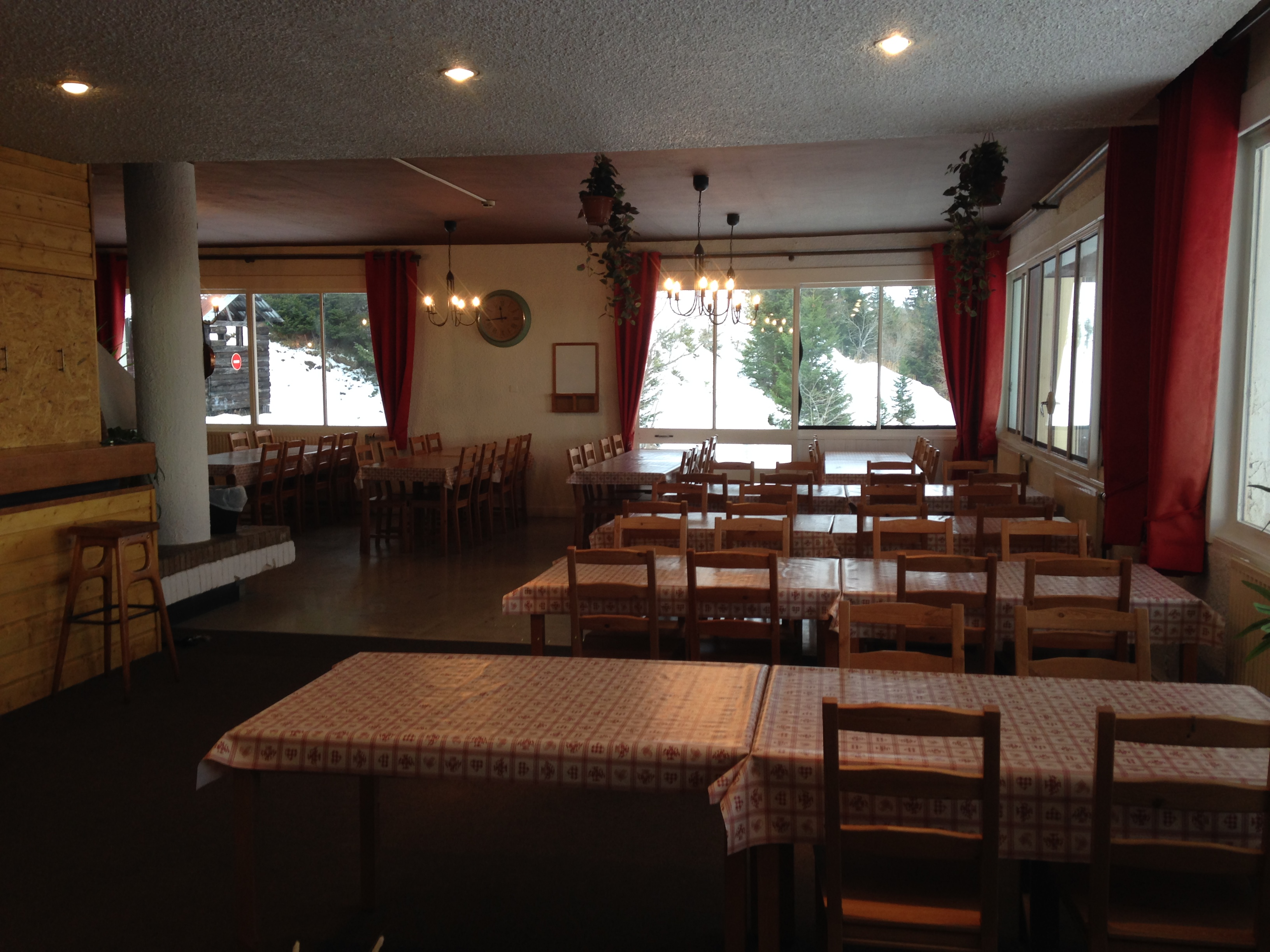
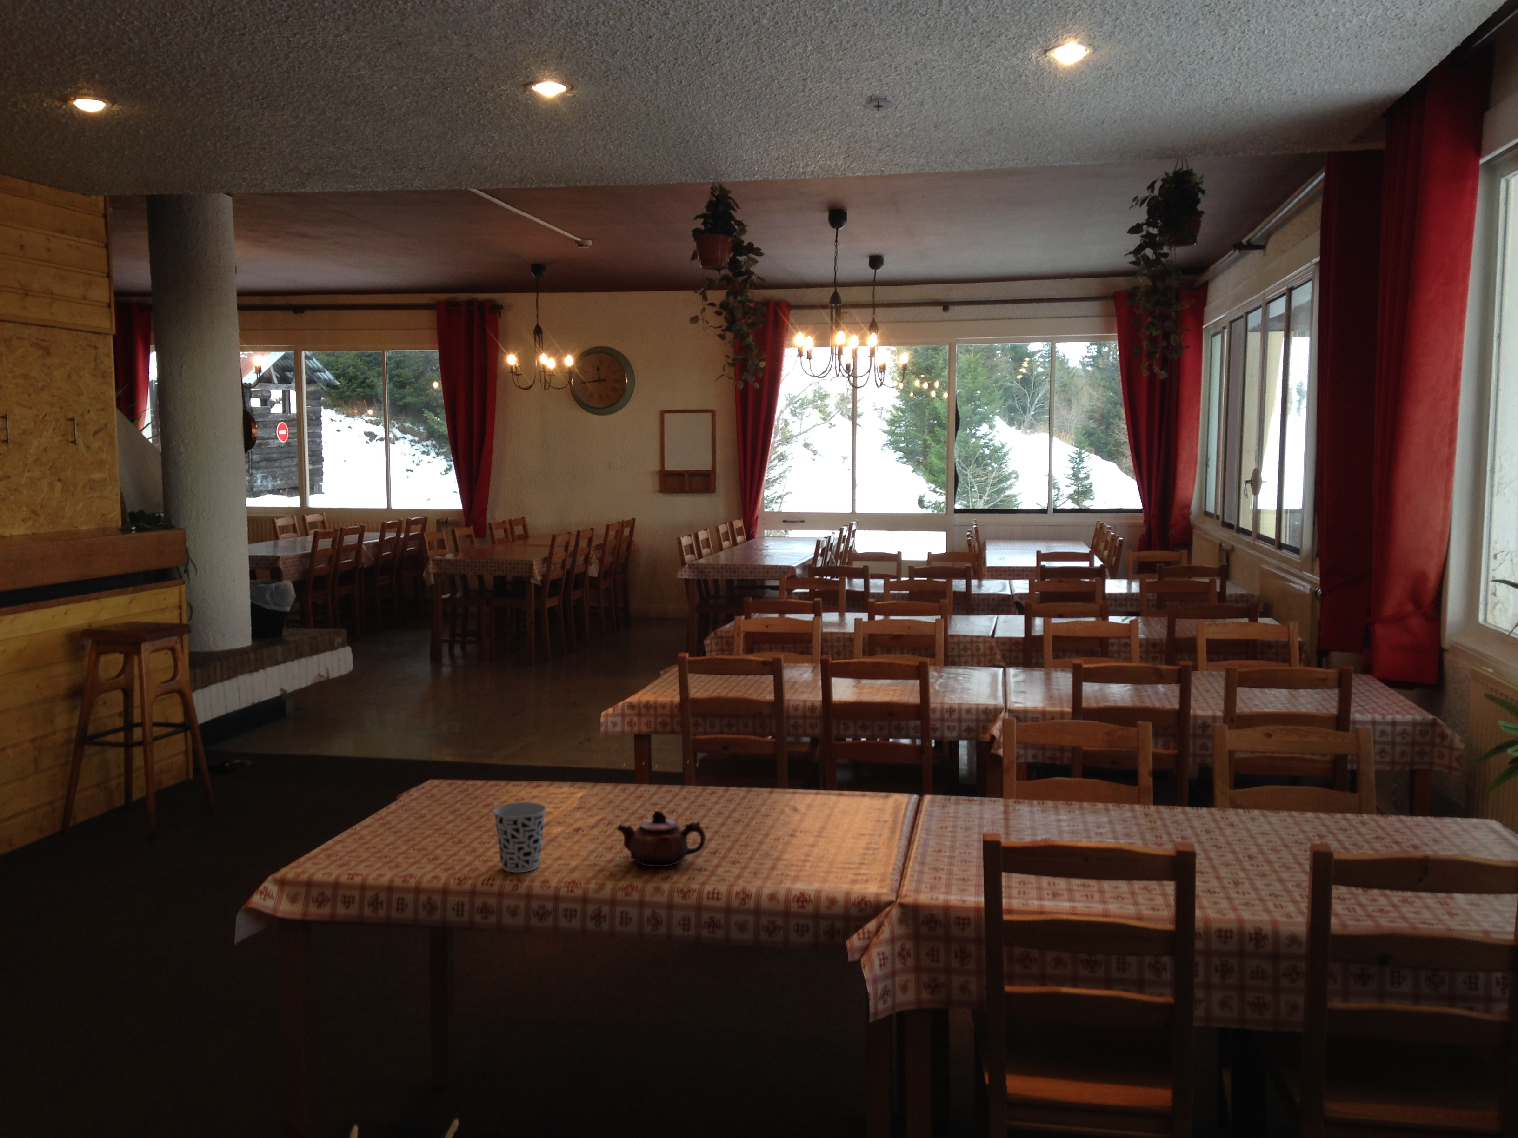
+ smoke detector (877, 103)
+ cup (520, 838)
+ teapot (661, 834)
